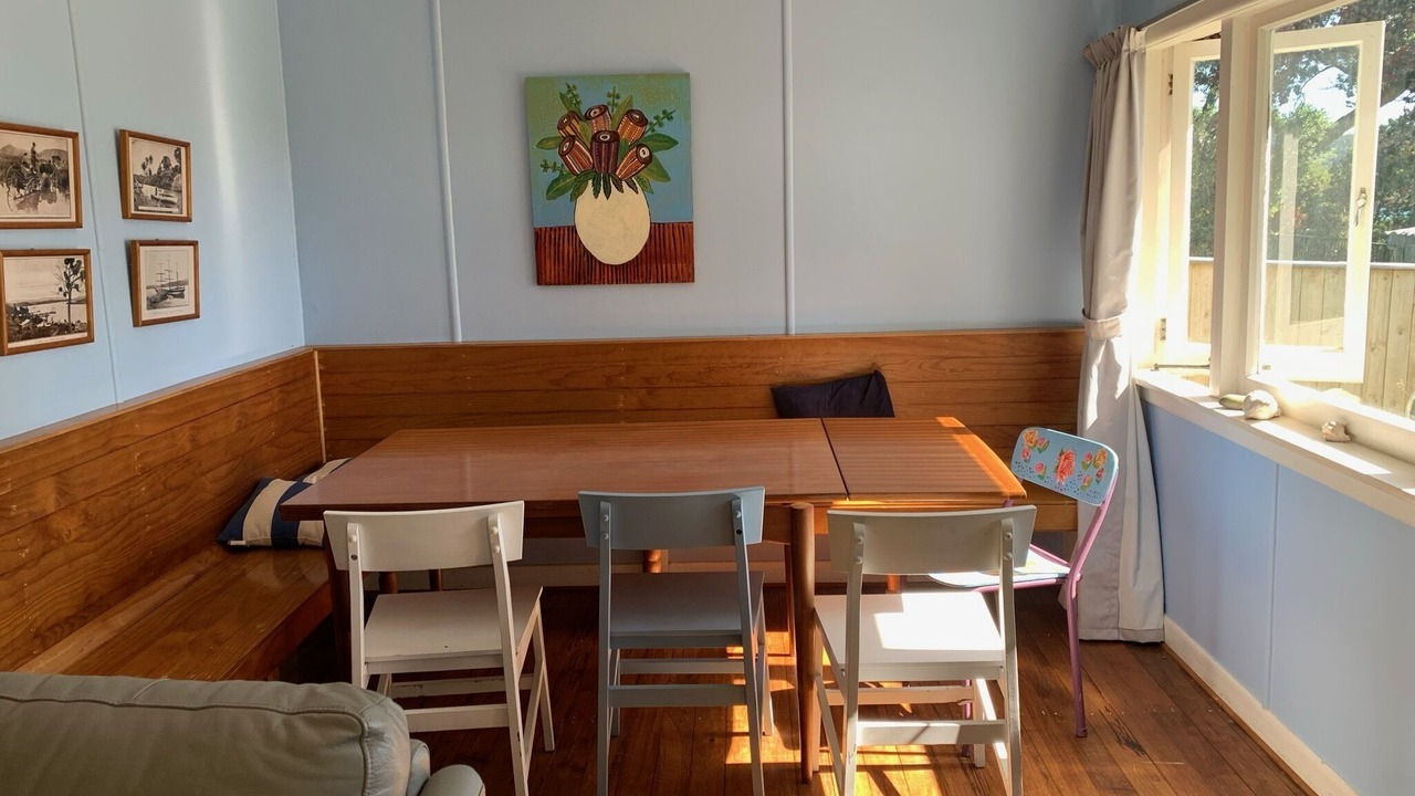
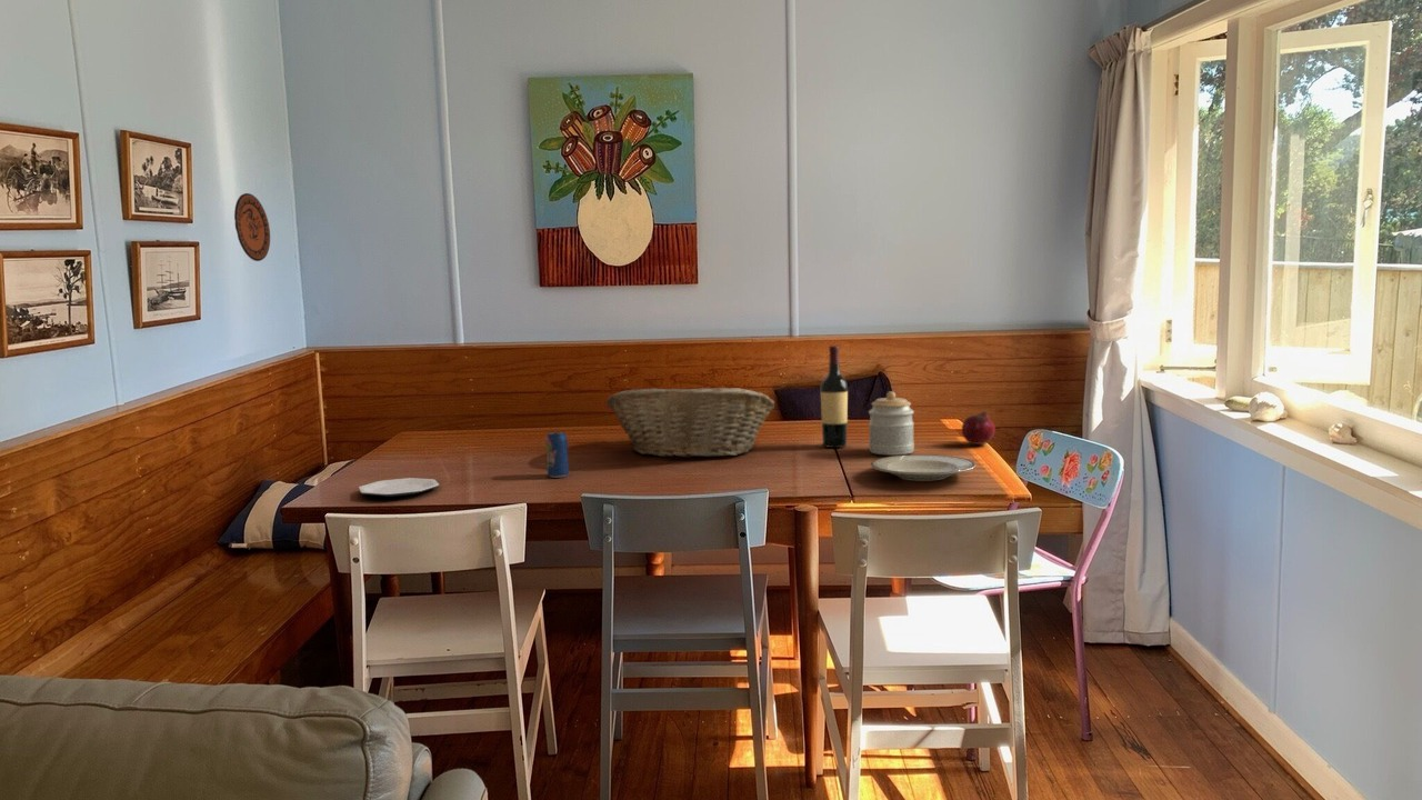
+ jar (891, 421)
+ wine bottle (833, 396)
+ fruit (978, 428)
+ plate (922, 469)
+ plate (399, 488)
+ beverage can (557, 453)
+ decorative plate (251, 227)
+ fruit basket (690, 417)
